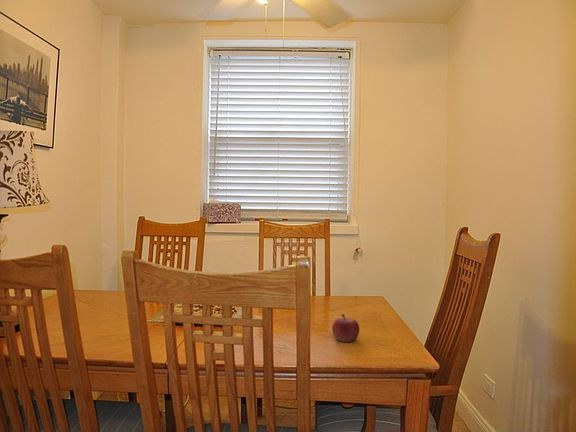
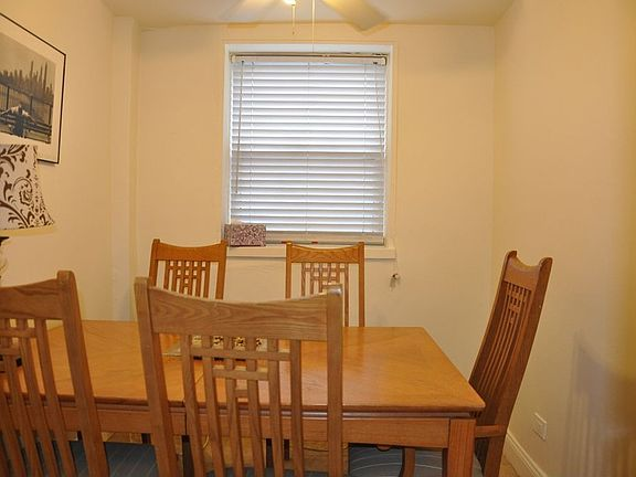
- fruit (345, 326)
